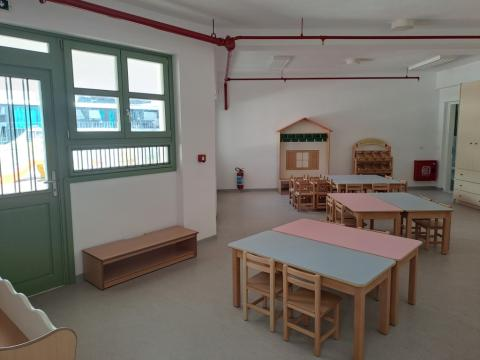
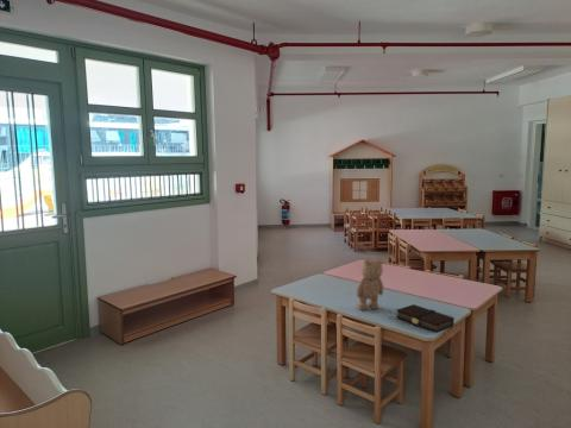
+ teddy bear (370, 283)
+ book (423, 317)
